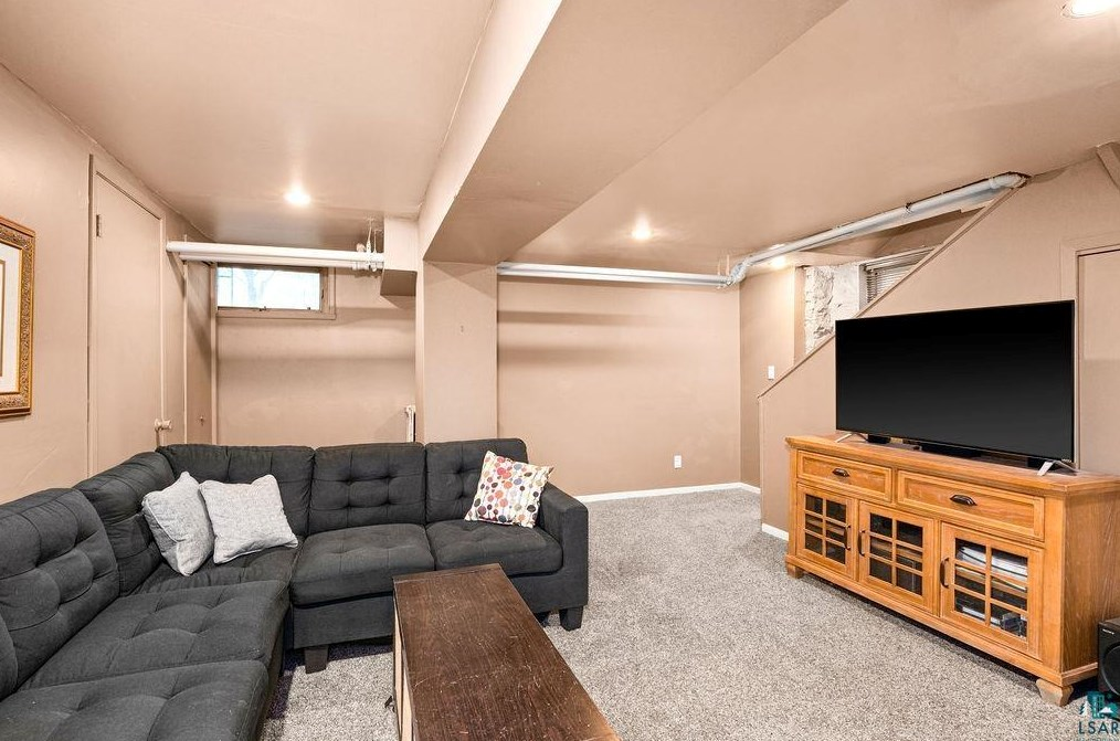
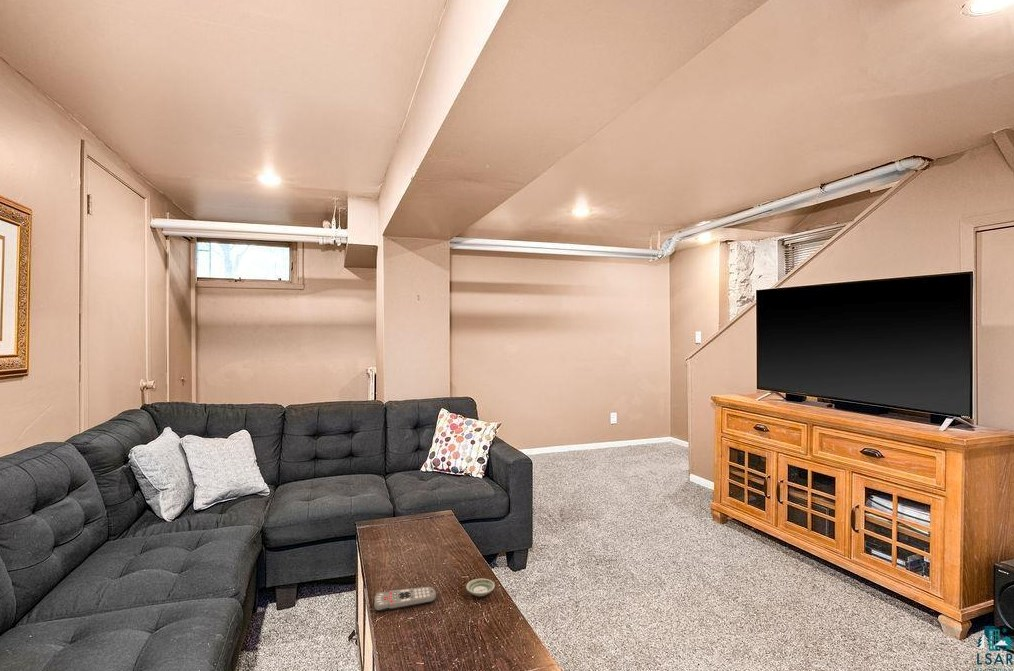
+ saucer (480, 588)
+ remote control (405, 598)
